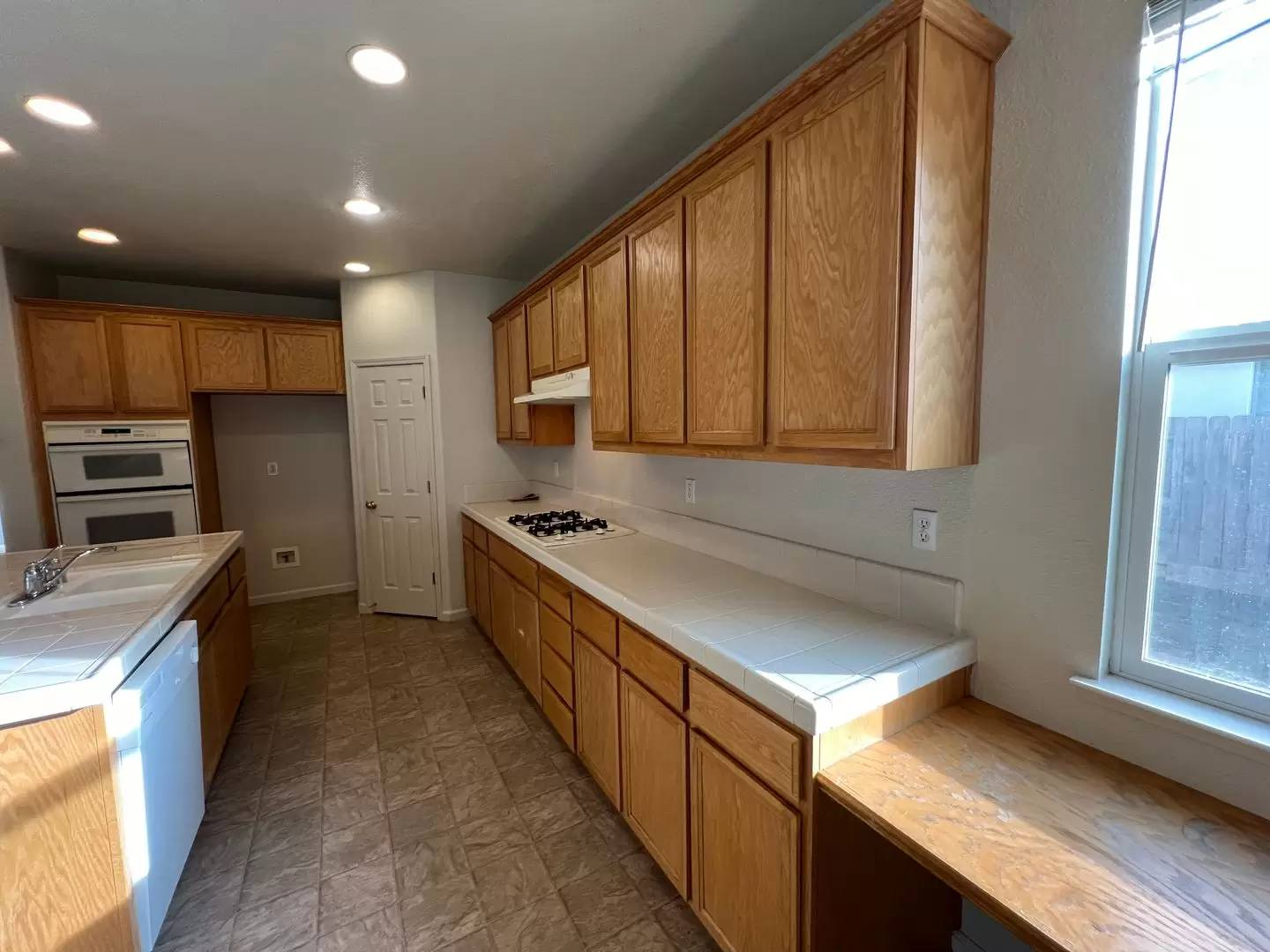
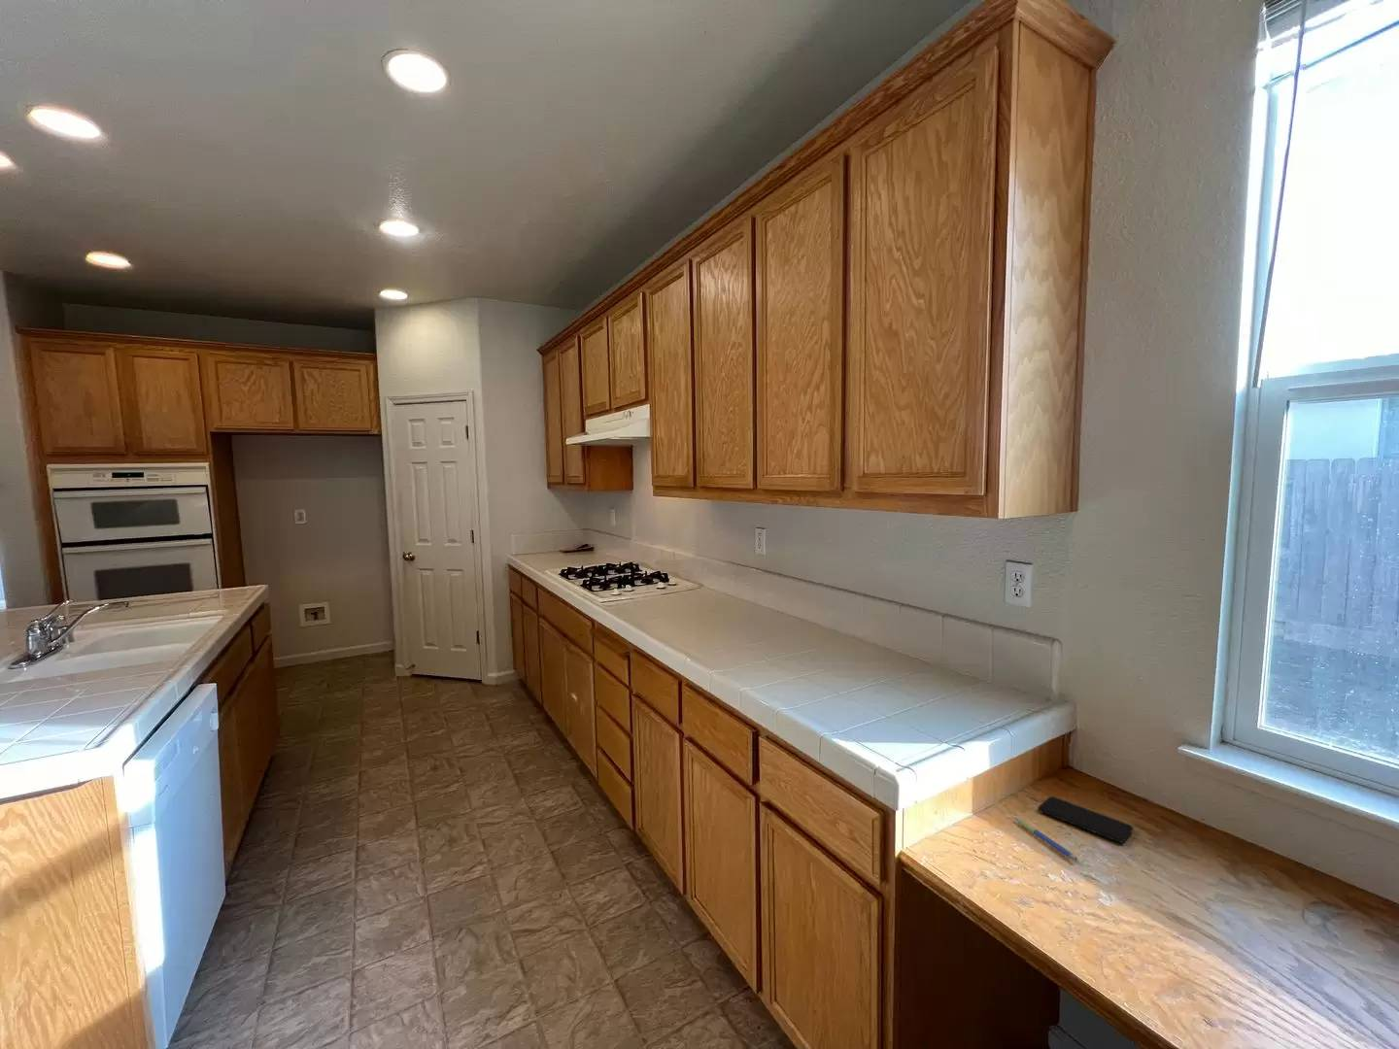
+ smartphone (1083, 818)
+ pen (1042, 836)
